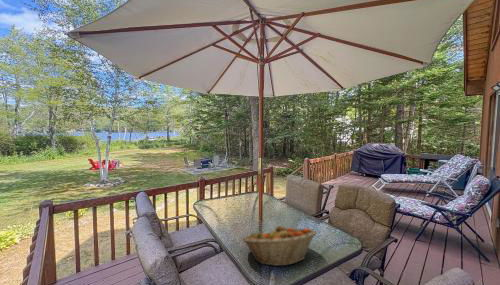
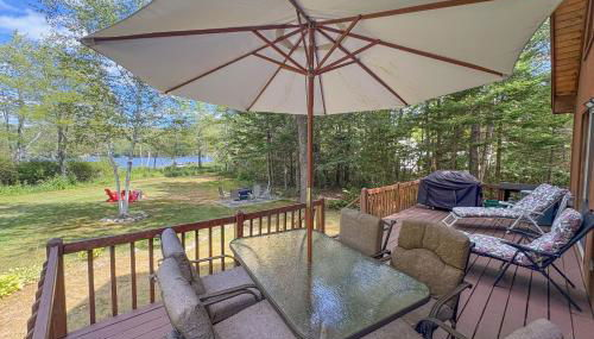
- fruit basket (279, 241)
